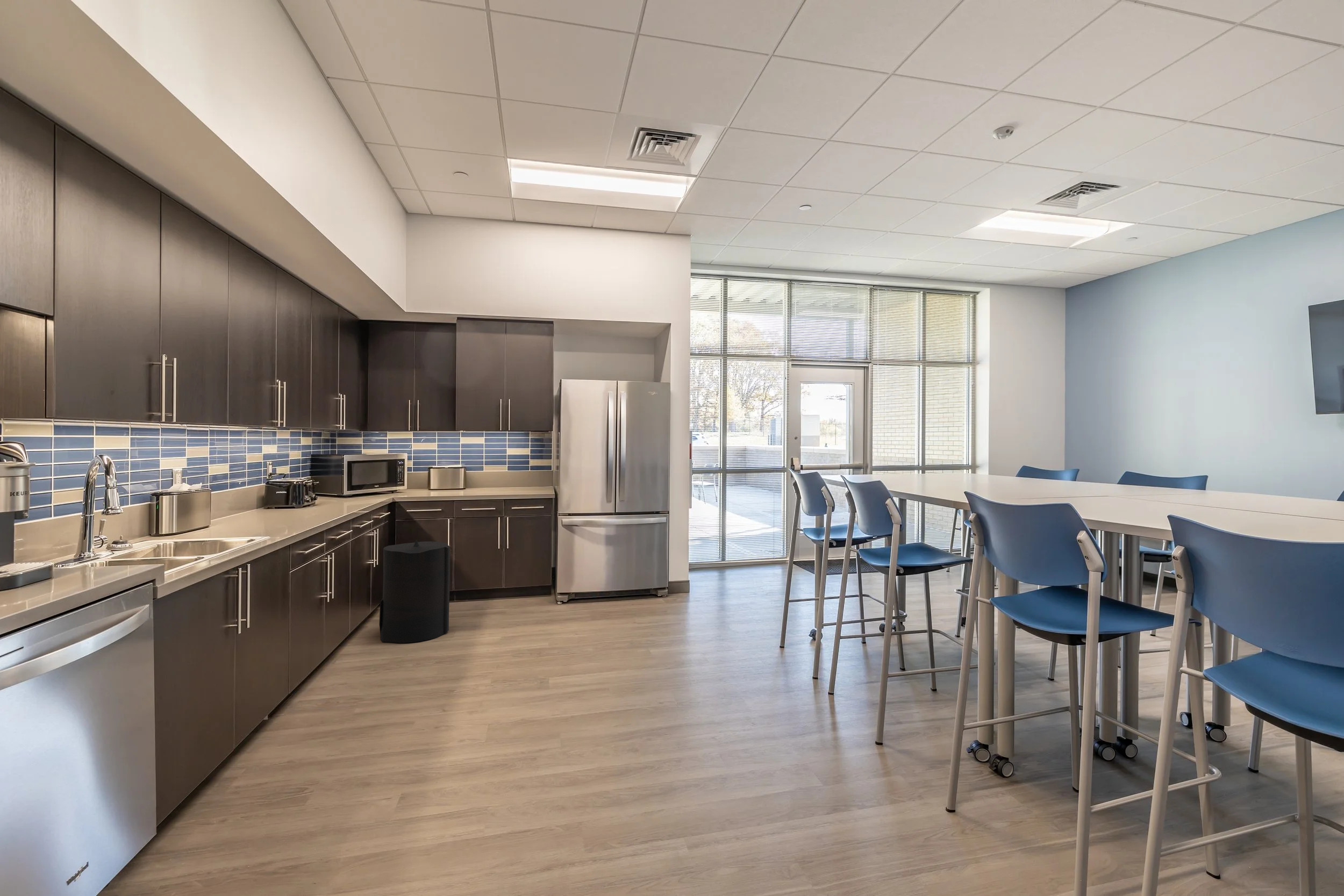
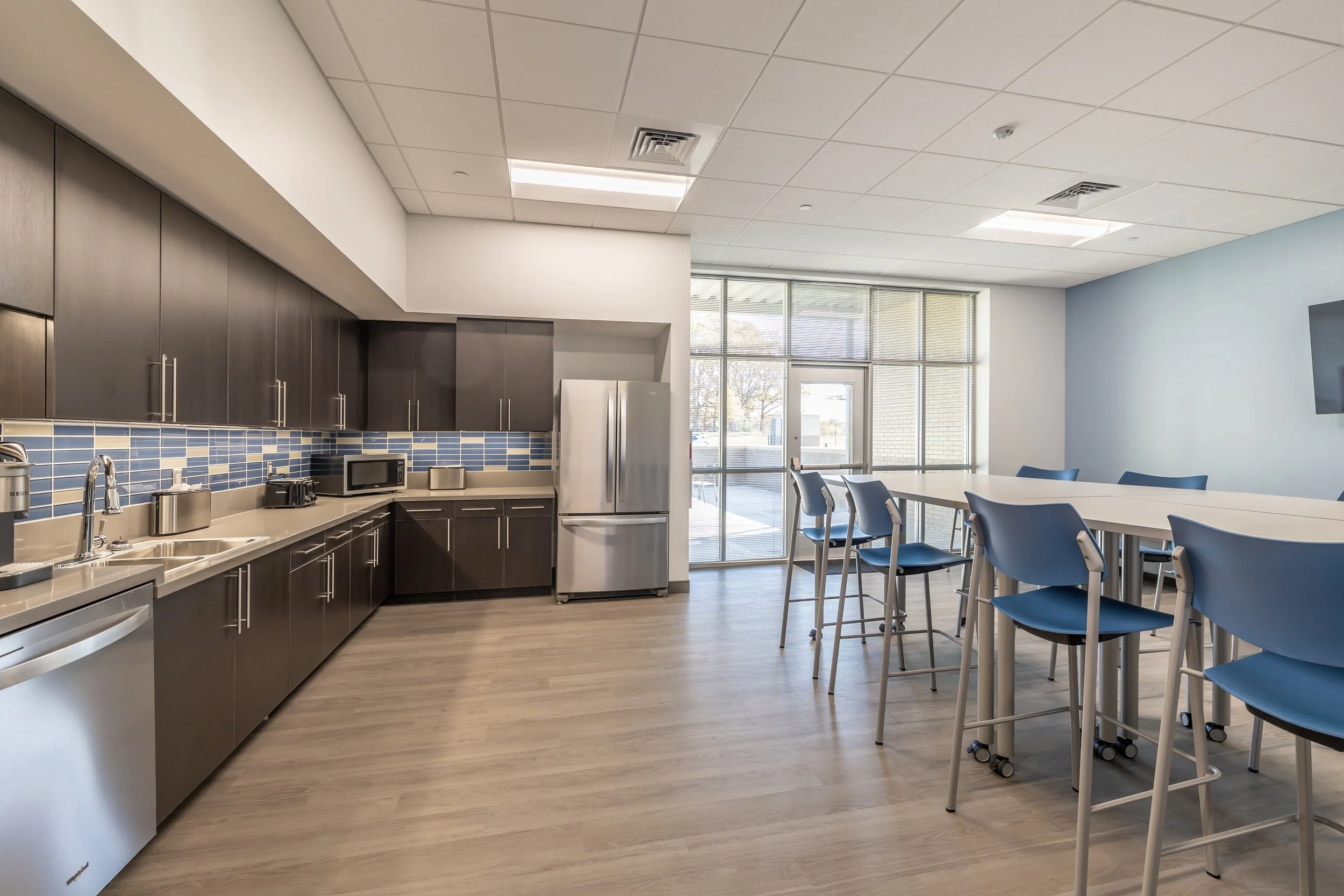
- trash can (416, 586)
